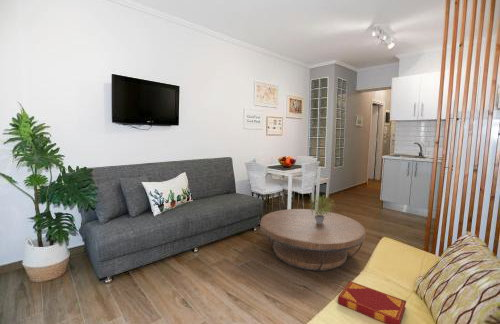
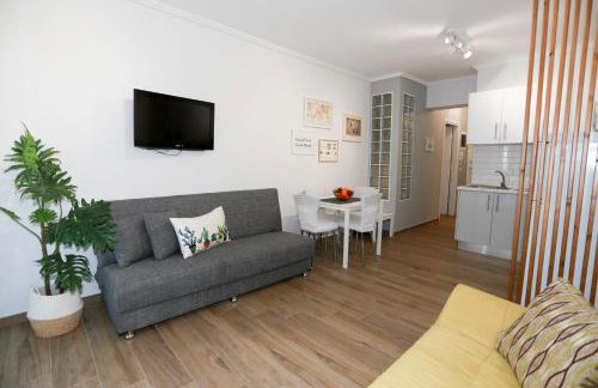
- coffee table (310, 238)
- hardback book (371, 302)
- potted plant (322, 207)
